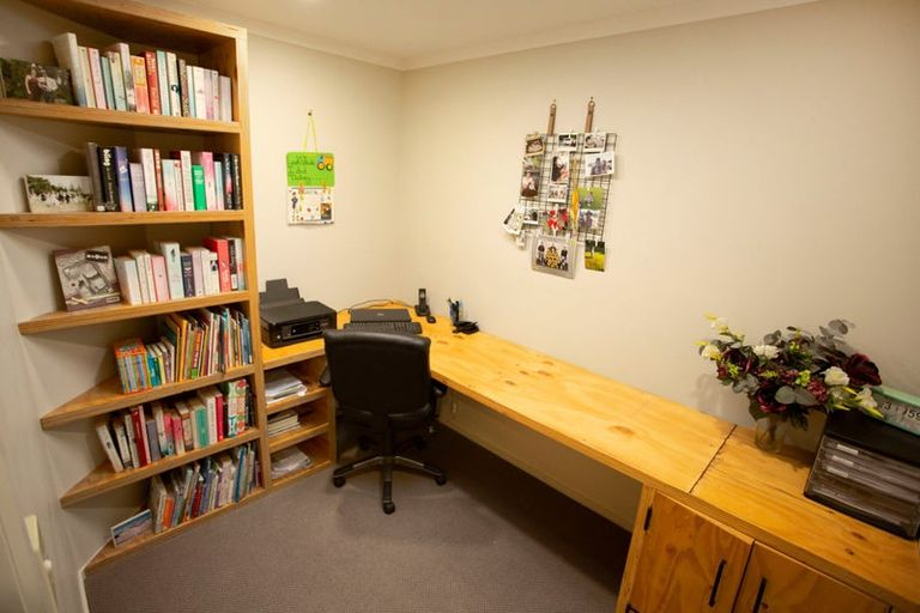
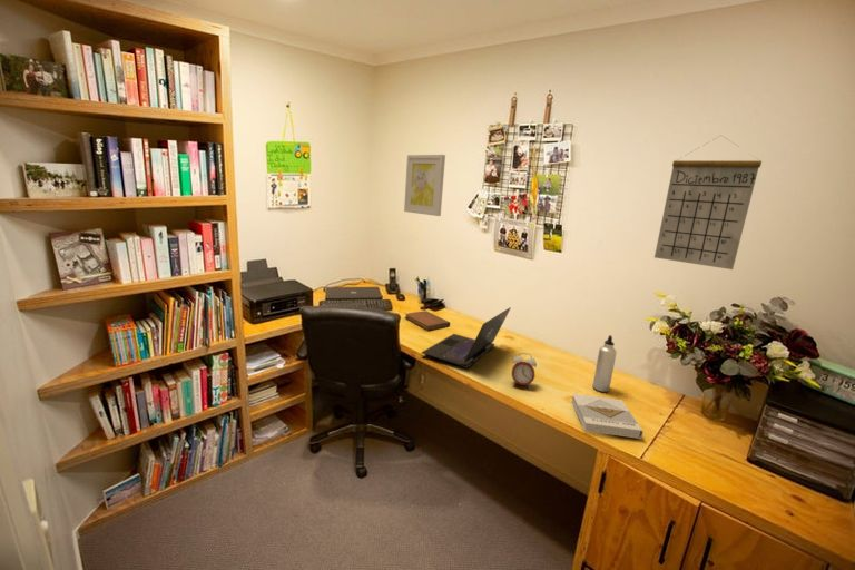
+ notebook (426, 320)
+ alarm clock (523, 370)
+ wall art (423, 185)
+ laptop (464, 336)
+ calendar (705, 200)
+ water bottle (606, 362)
+ book (605, 414)
